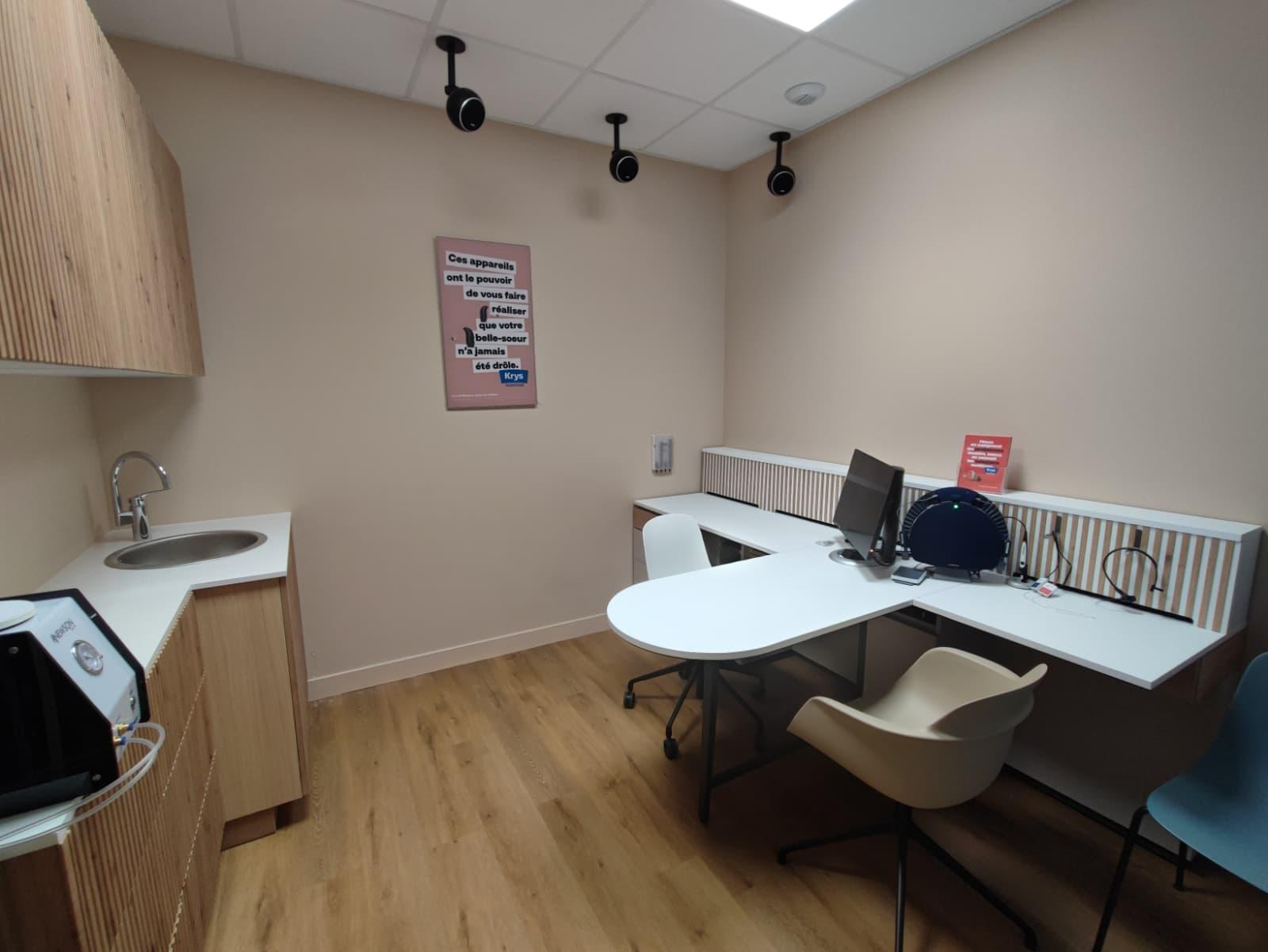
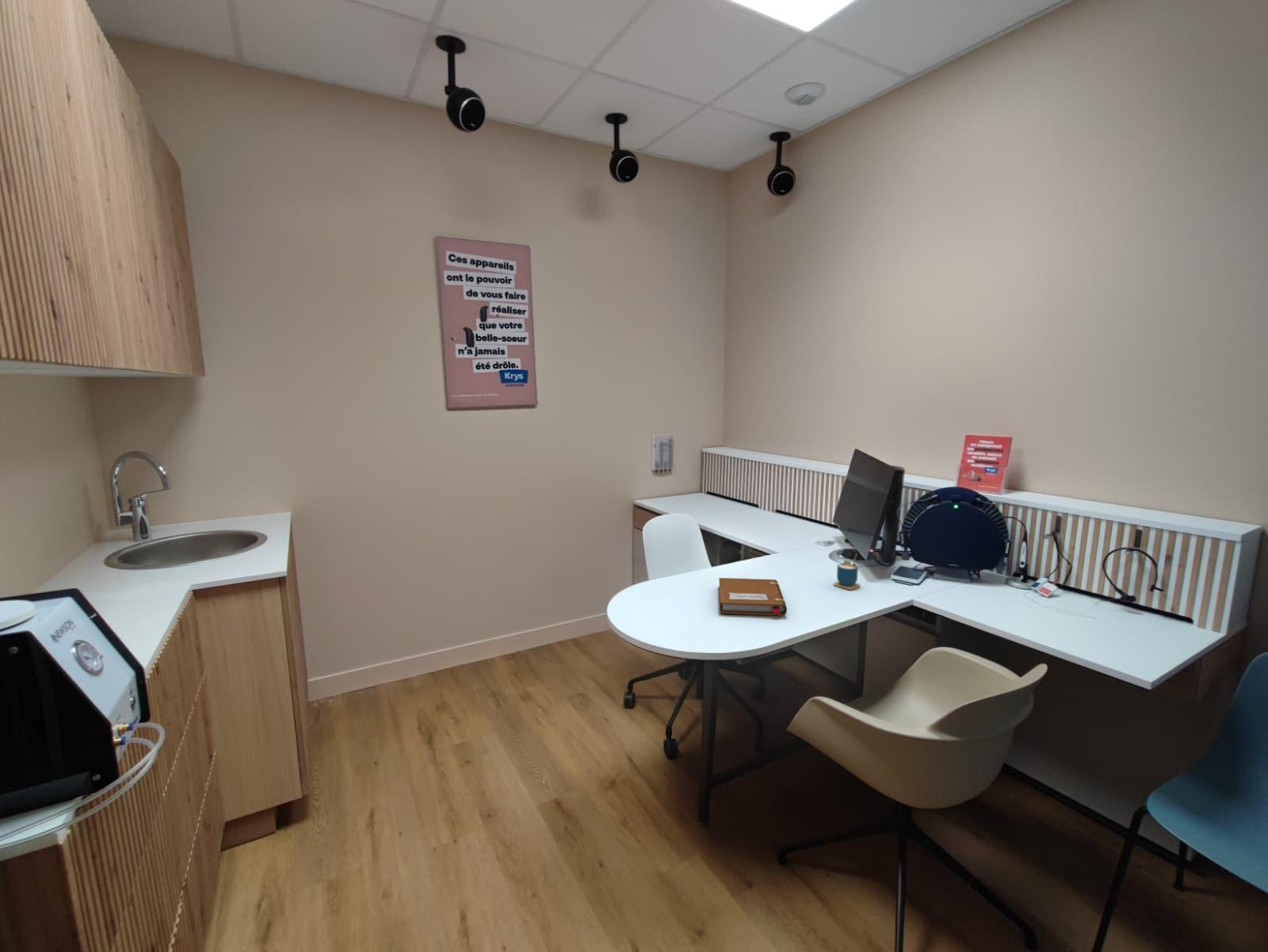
+ notebook (750, 596)
+ cup (847, 568)
